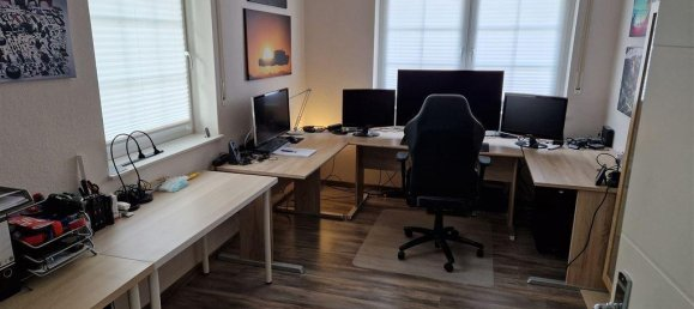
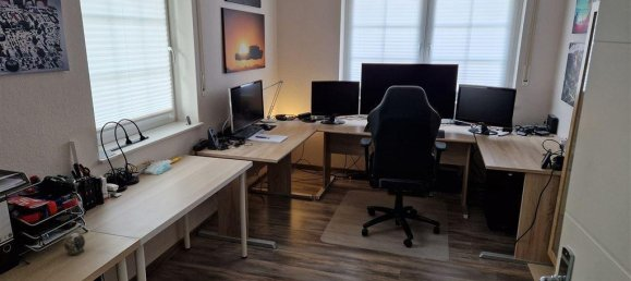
+ decorative egg (74, 243)
